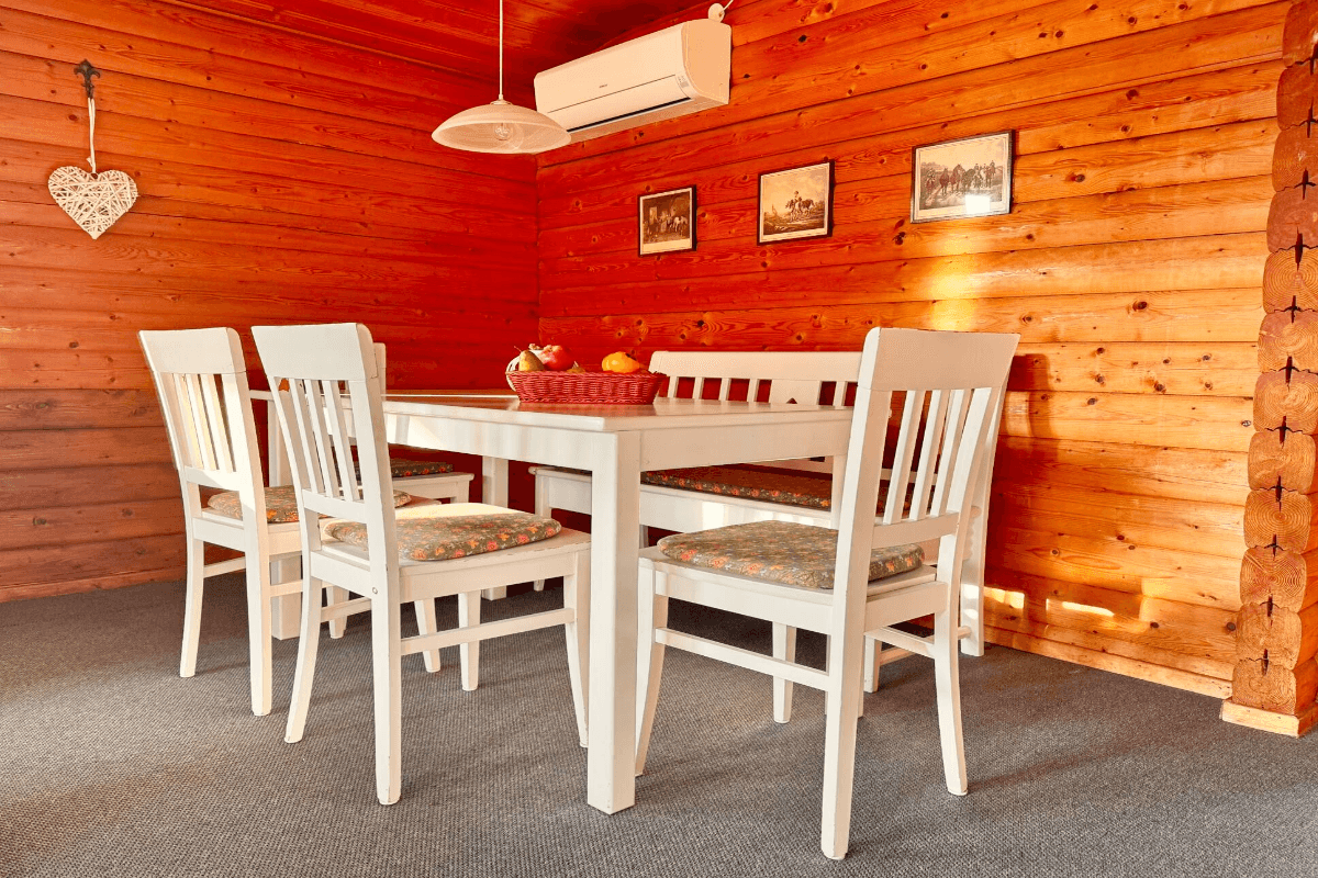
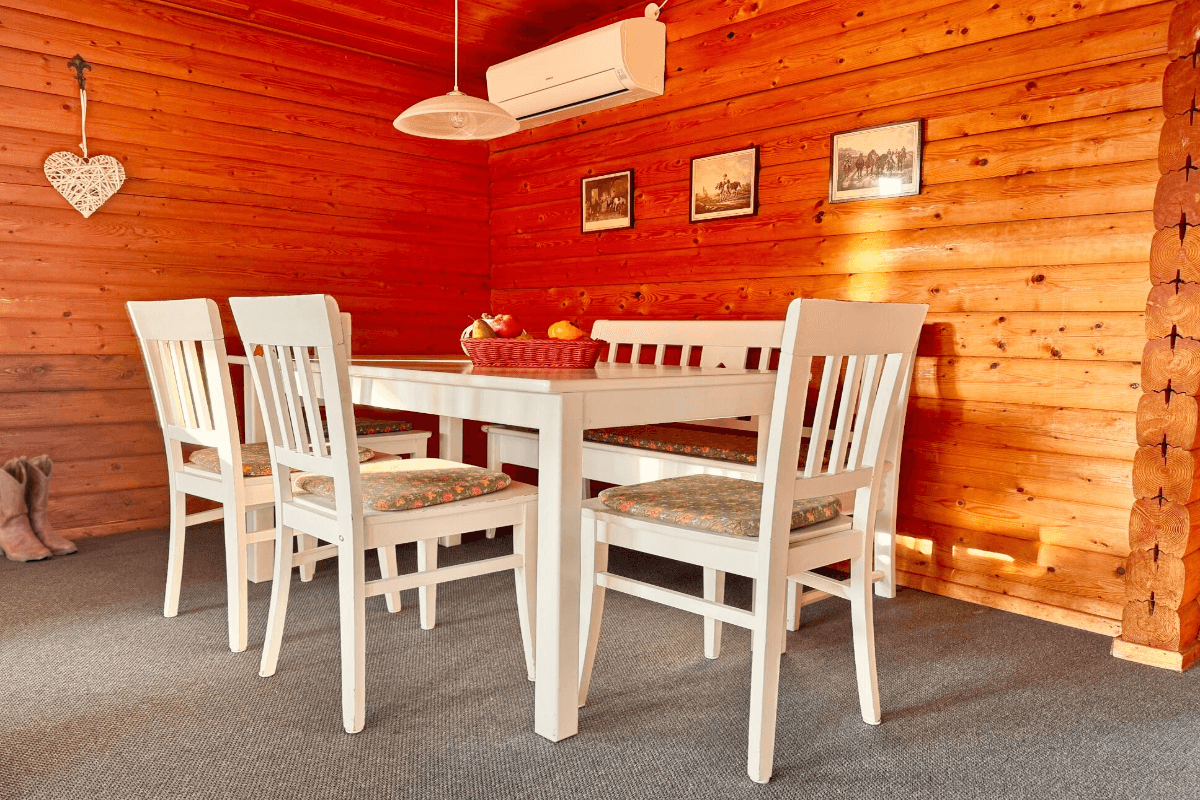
+ boots (33, 504)
